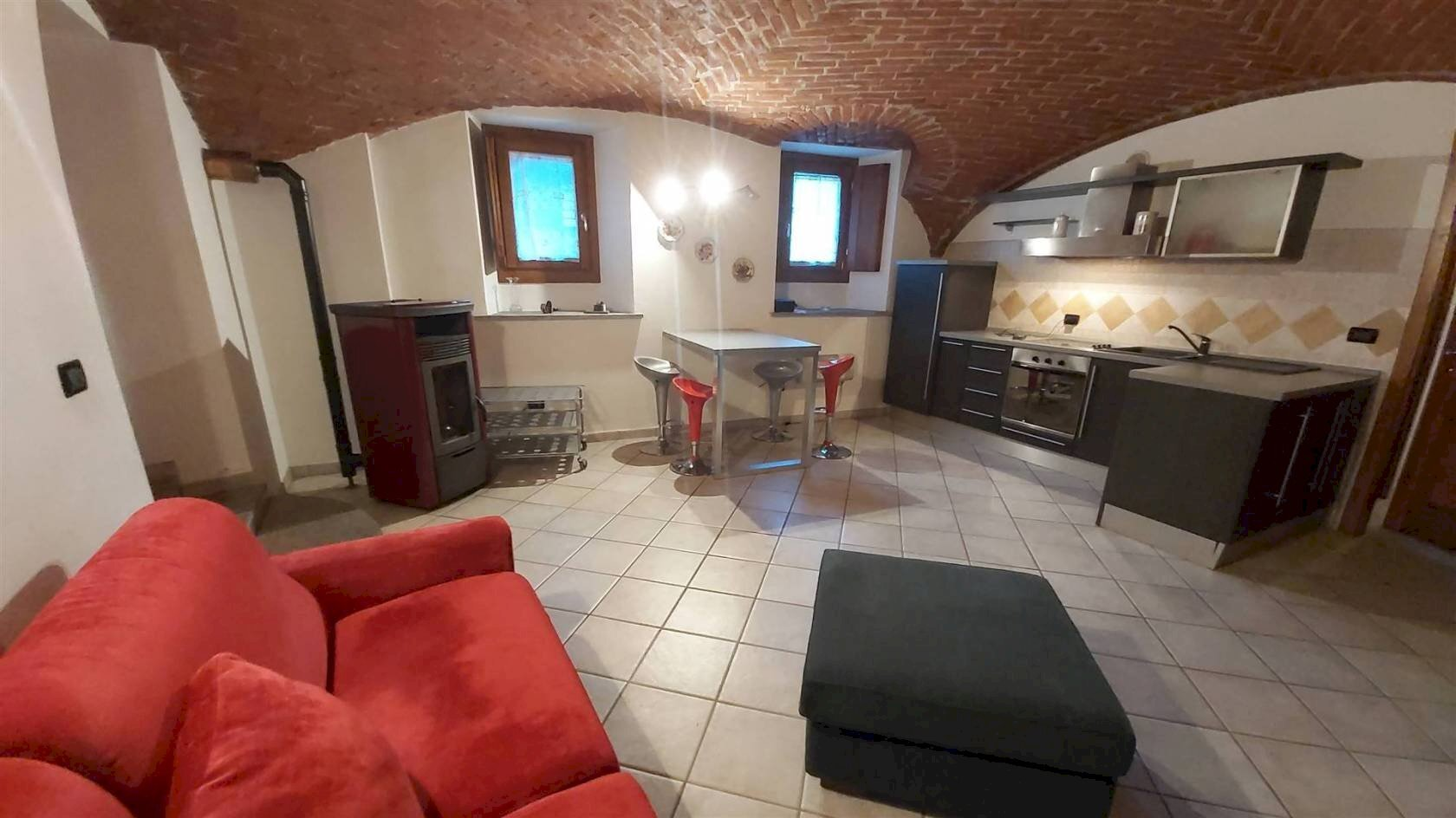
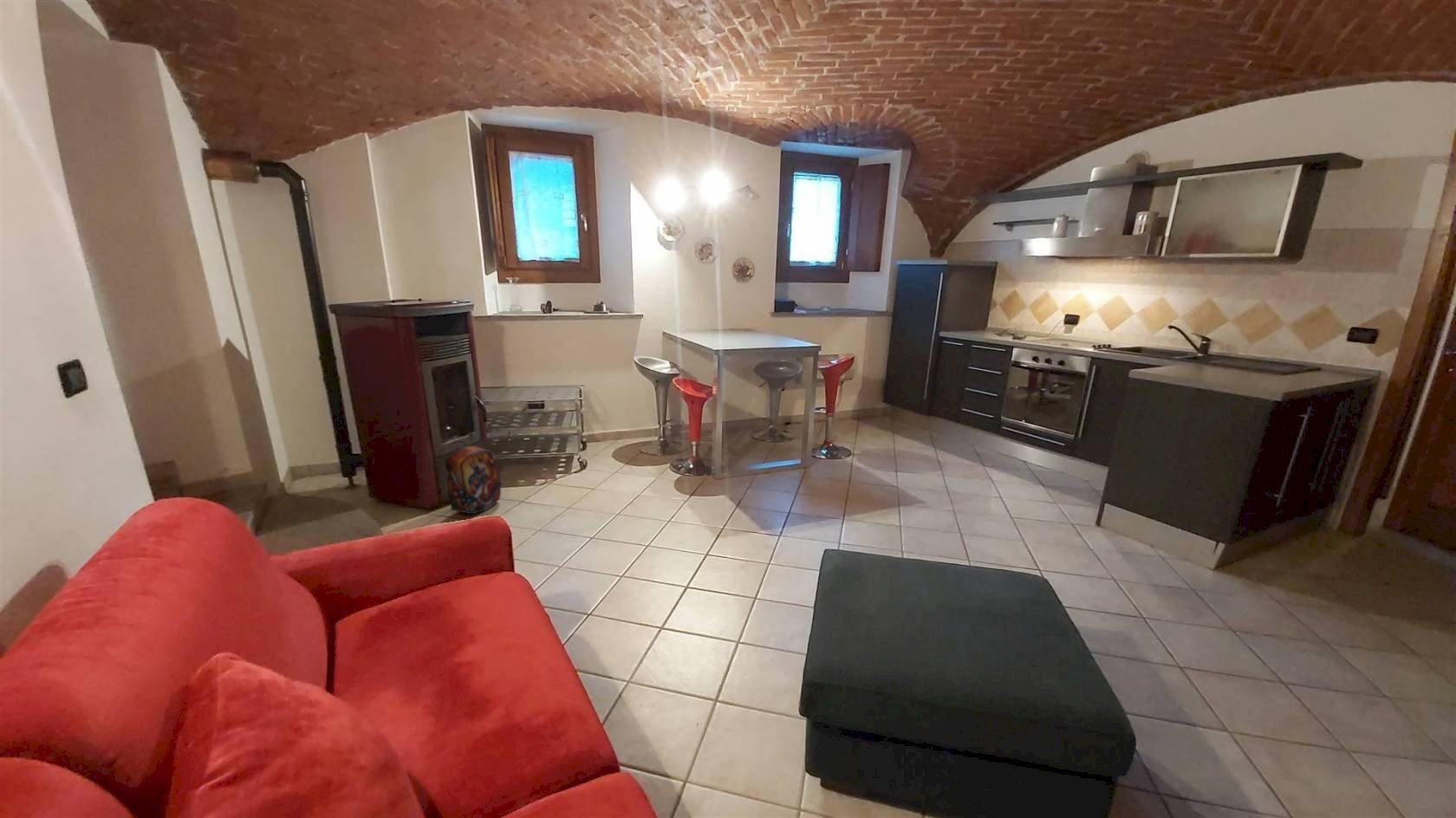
+ backpack (472, 476)
